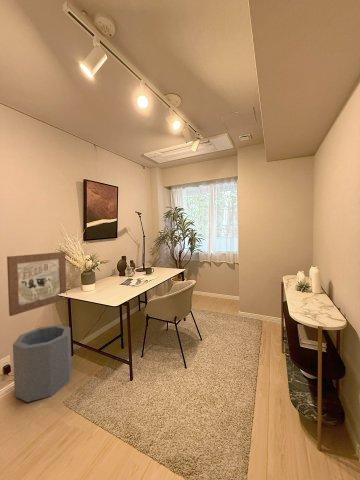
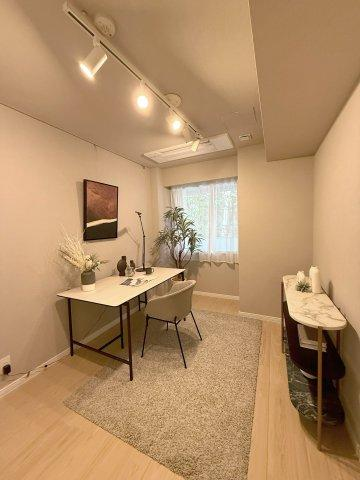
- trash can (44, 358)
- wall art (40, 280)
